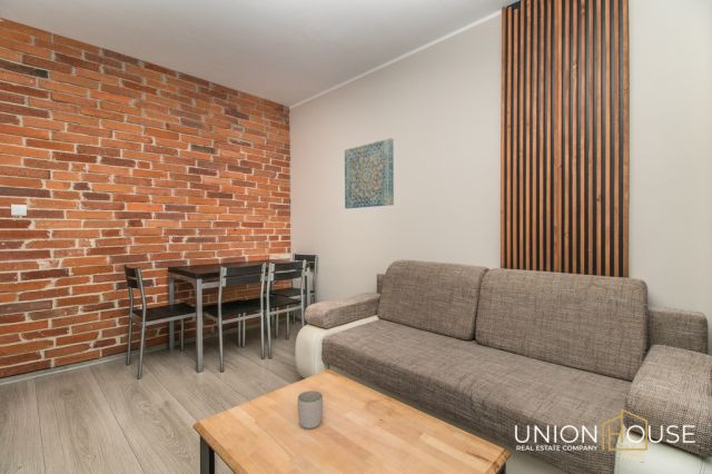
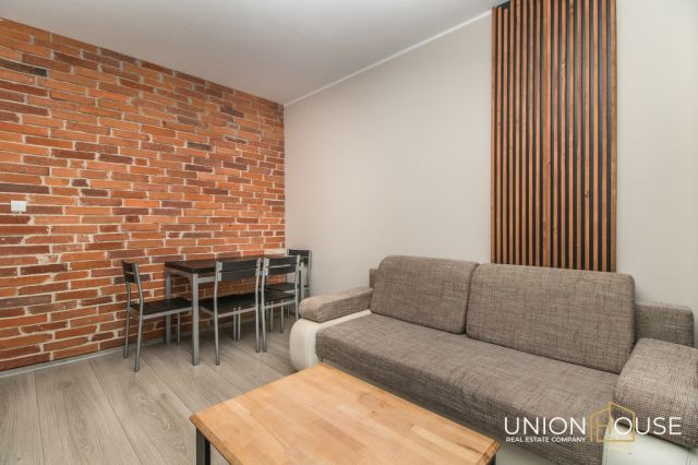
- mug (312, 406)
- wall art (367, 176)
